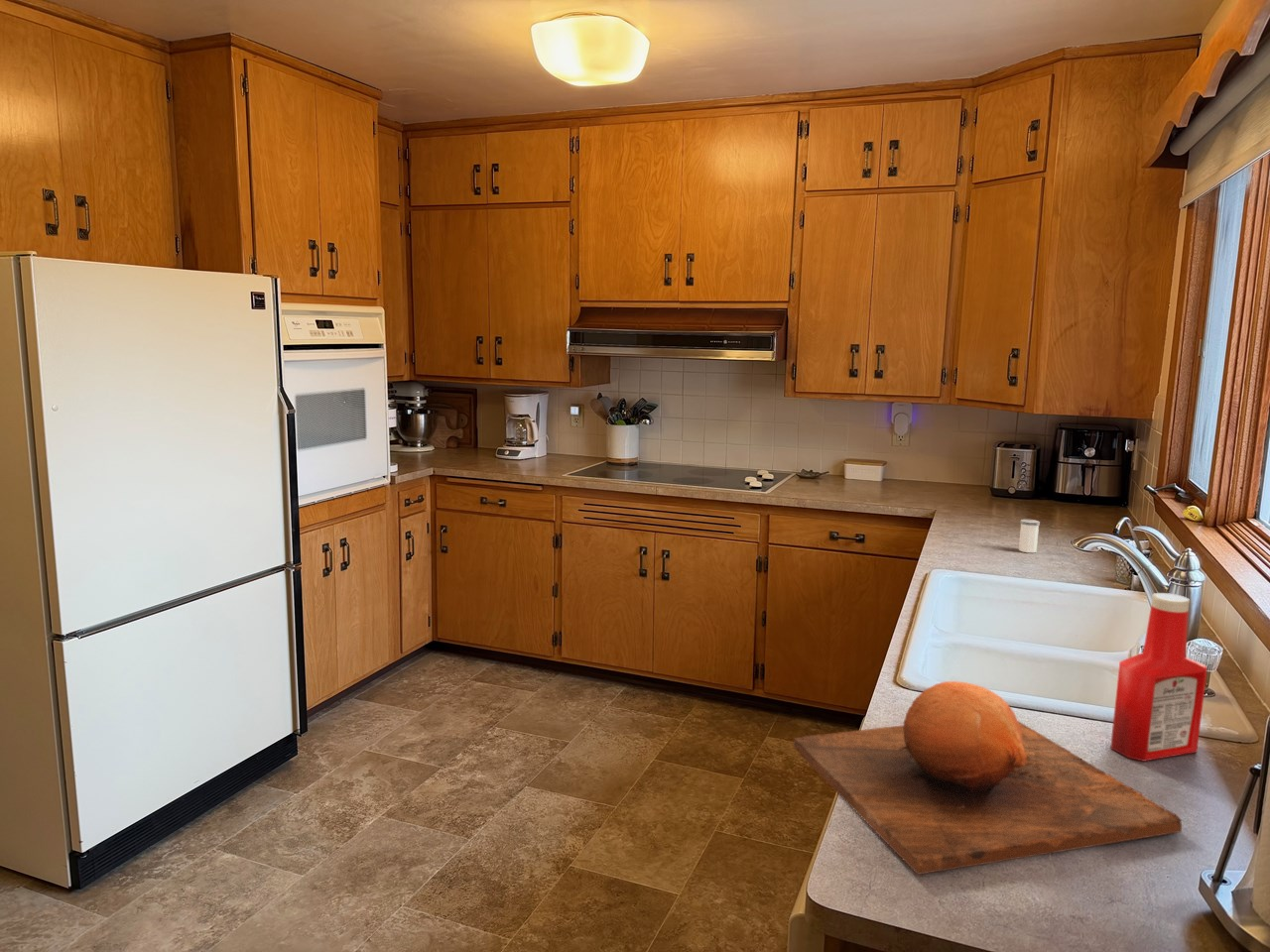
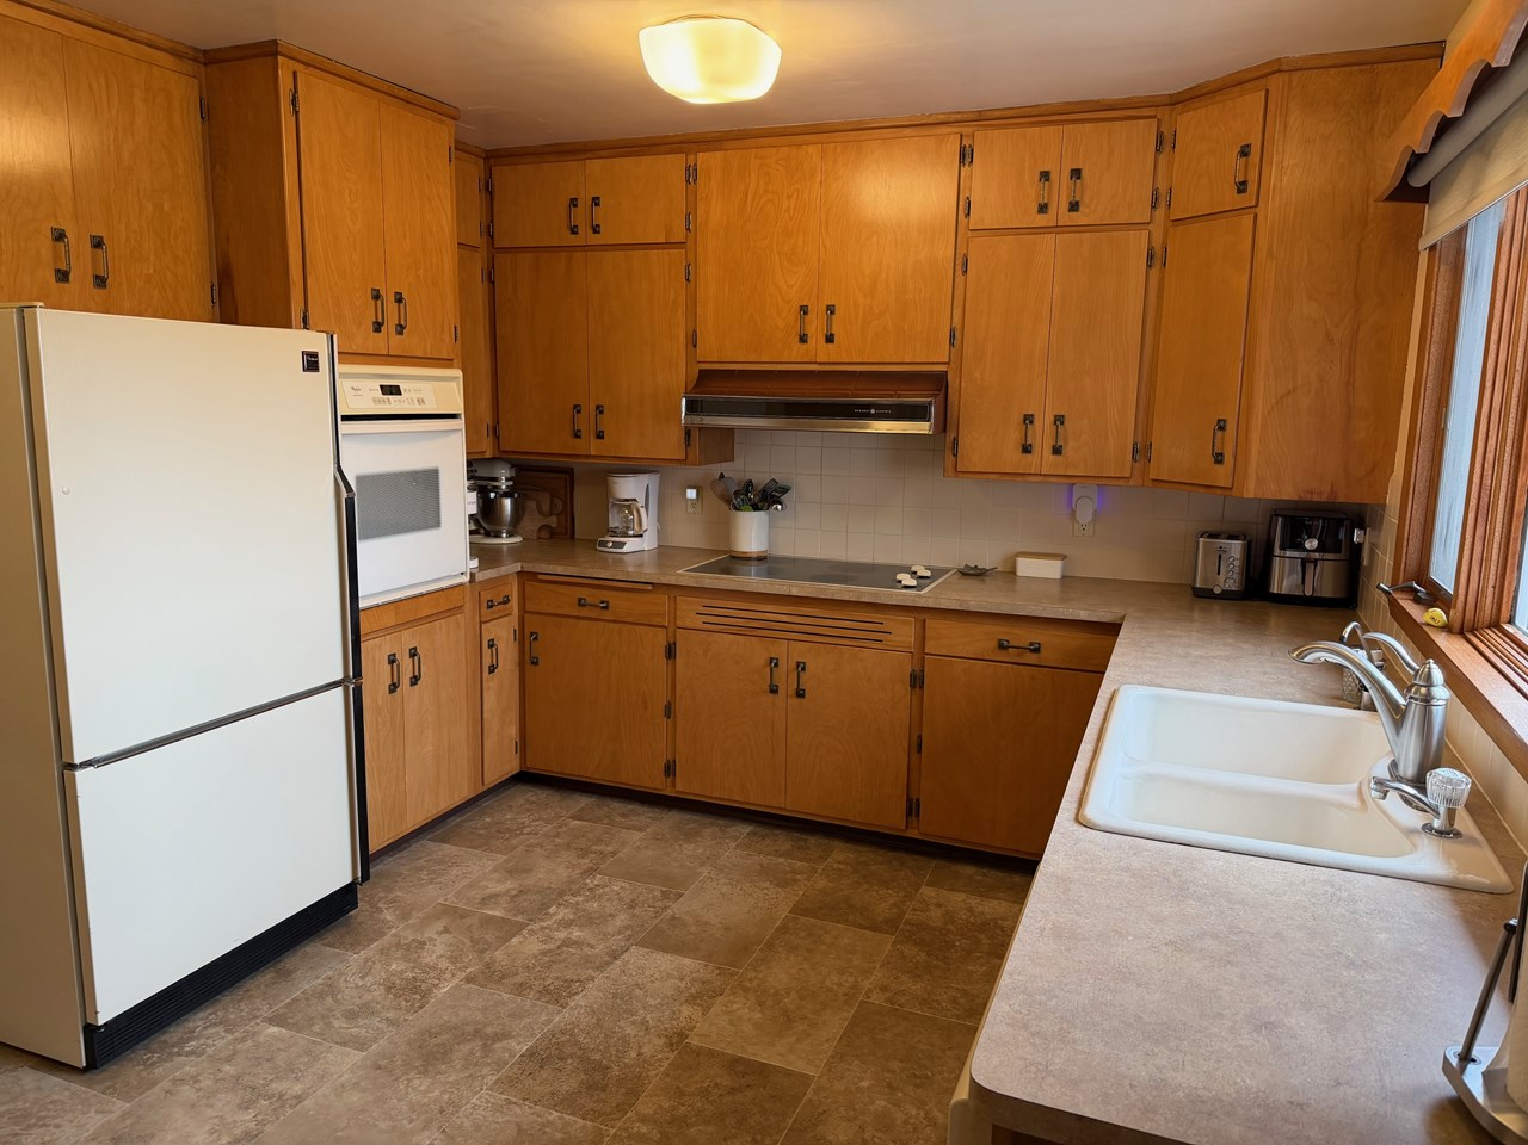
- chopping board (973, 734)
- salt shaker (1028, 536)
- soap bottle (1162, 673)
